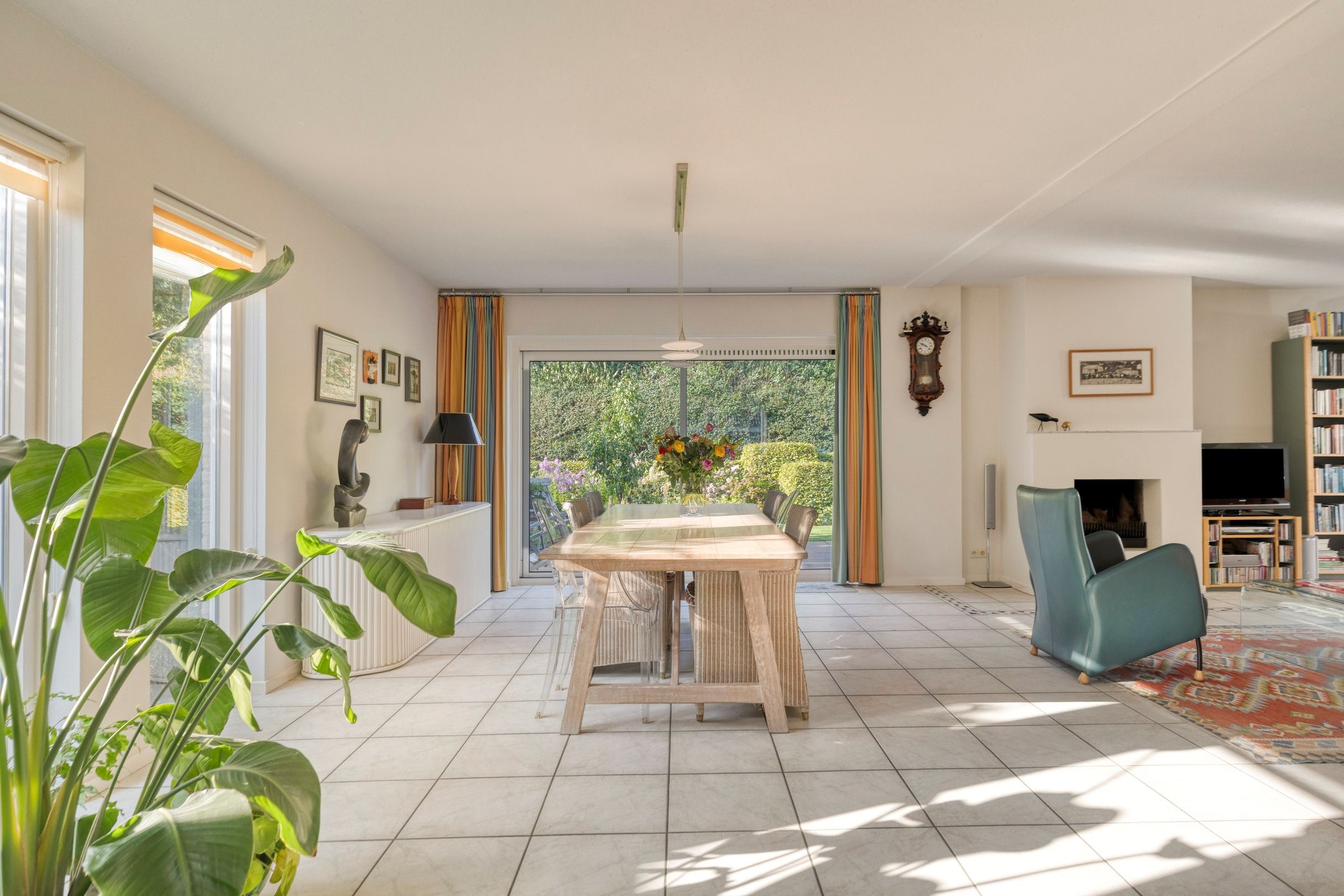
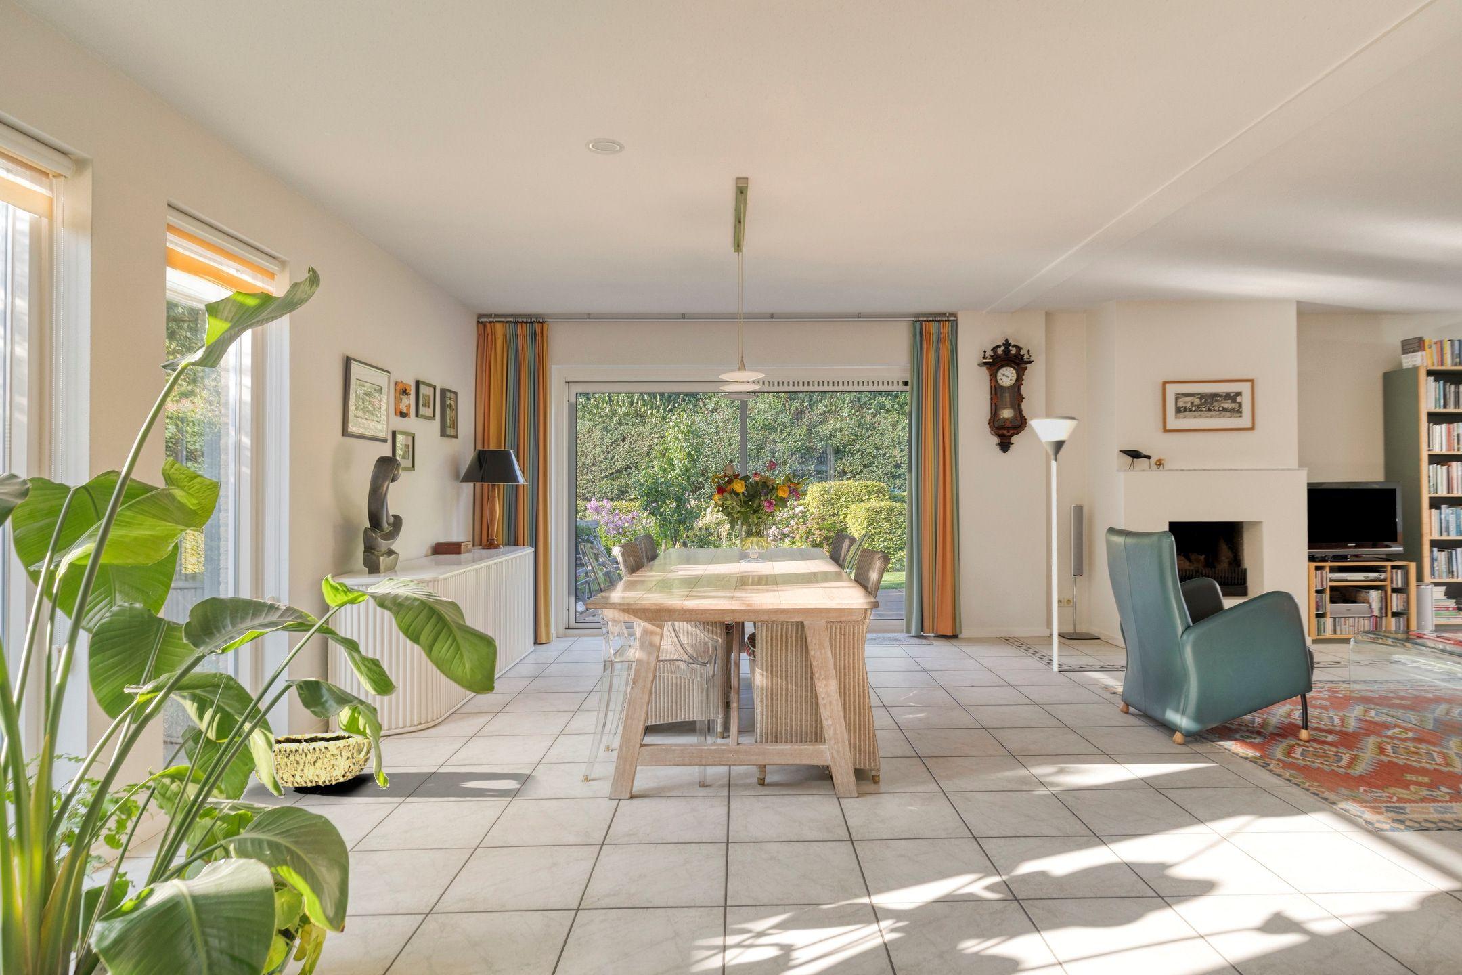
+ recessed light (605, 145)
+ floor lamp (1054, 544)
+ woven basket (312, 757)
